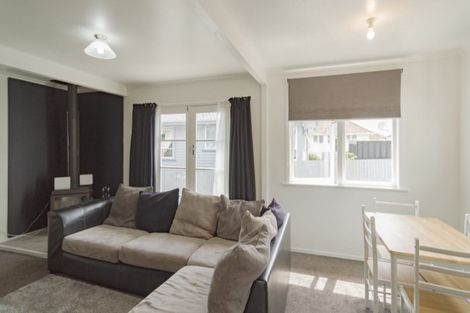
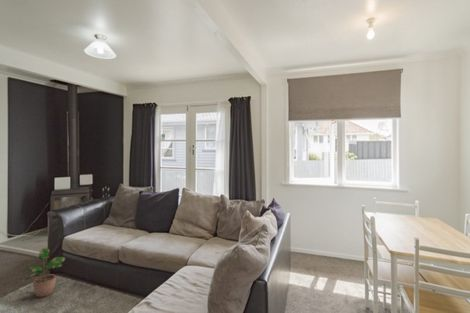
+ potted plant (44, 271)
